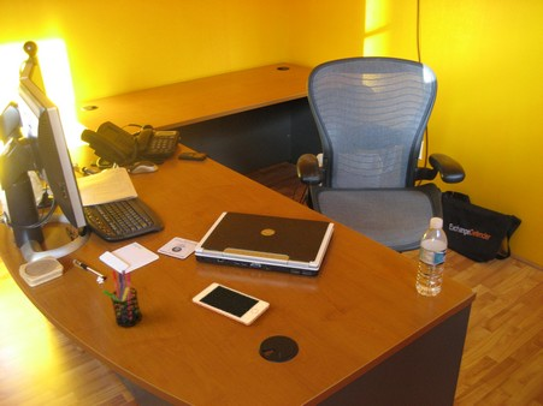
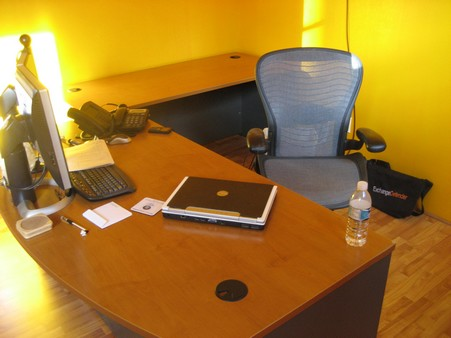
- cell phone (230, 303)
- pen holder (120, 298)
